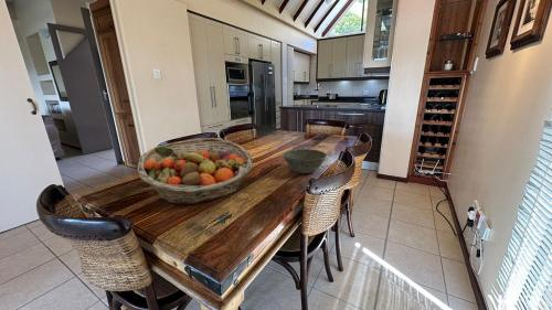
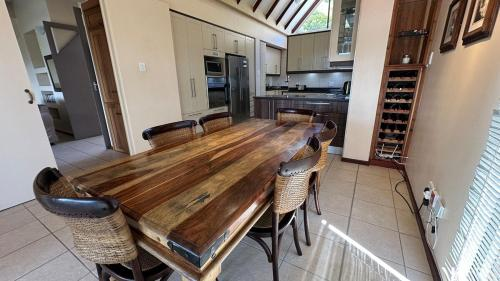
- fruit basket (200, 168)
- bowl (304, 161)
